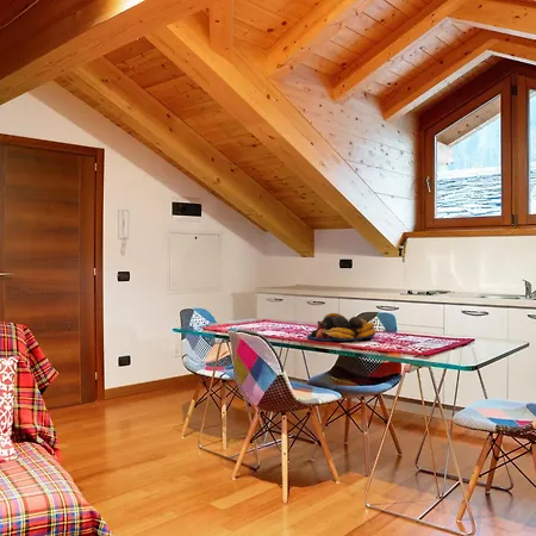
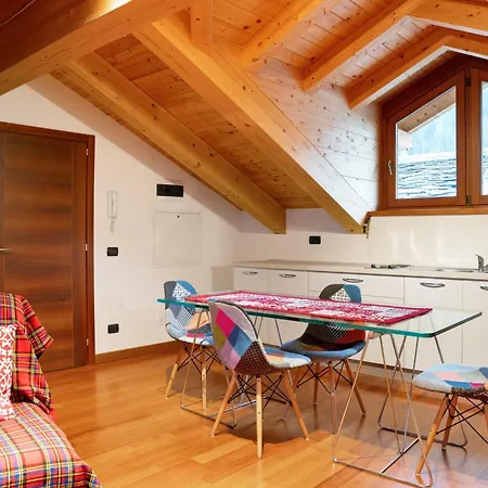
- fruit bowl (339, 325)
